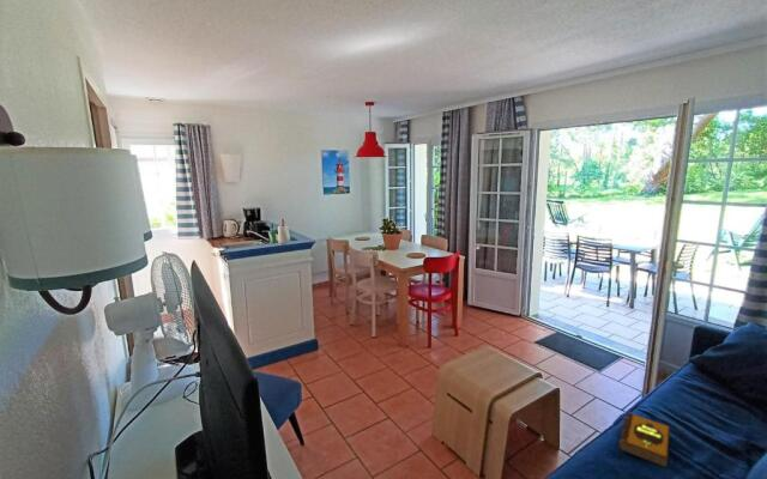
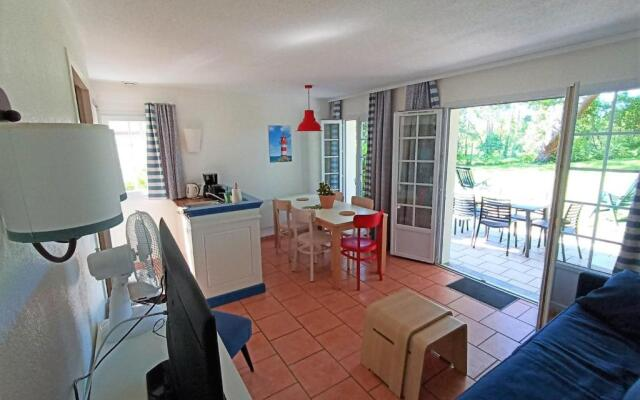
- hardback book (644, 437)
